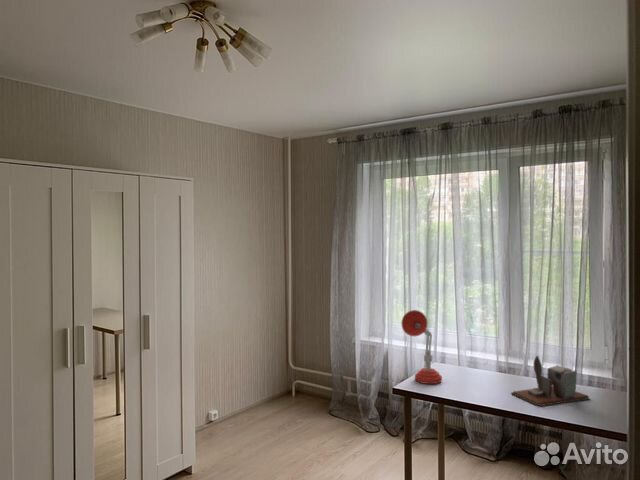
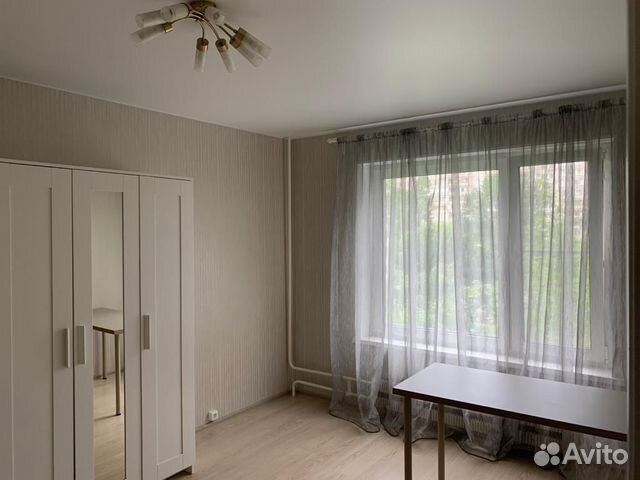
- desk organizer (549, 376)
- desk lamp (426, 345)
